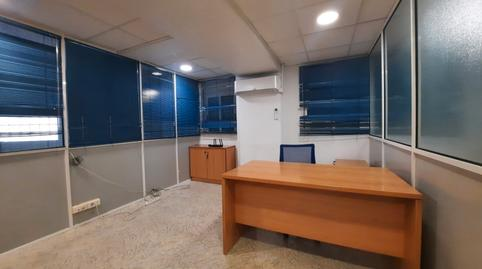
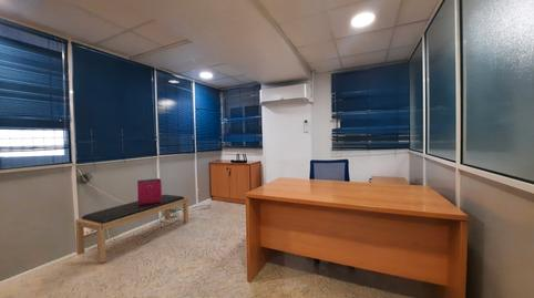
+ storage bin (150, 191)
+ bench (141, 217)
